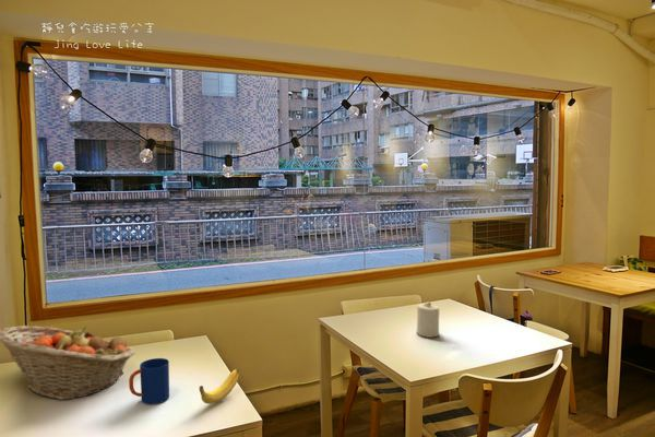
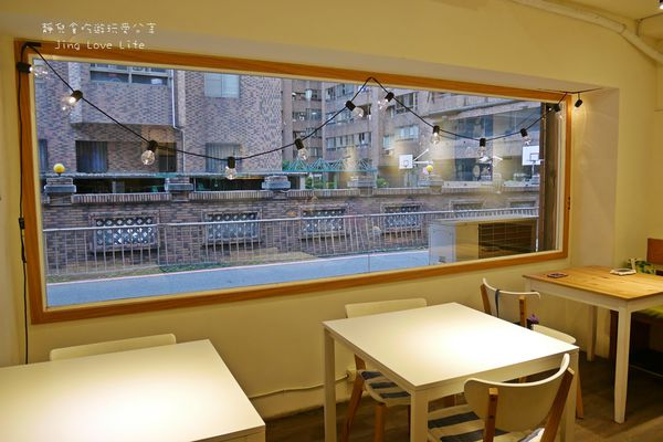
- mug (148, 382)
- banana (219, 387)
- candle (427, 317)
- fruit basket (68, 353)
